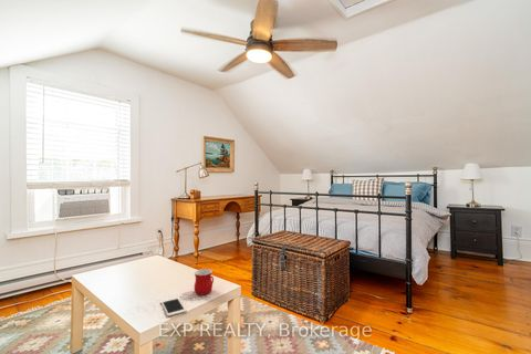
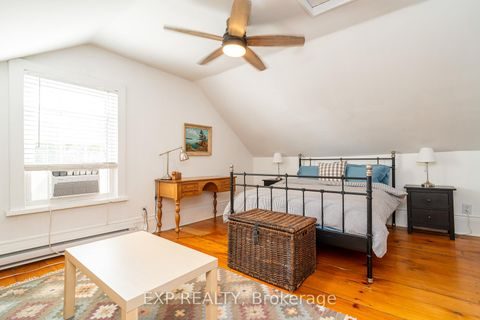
- cell phone (173, 305)
- mug (205, 282)
